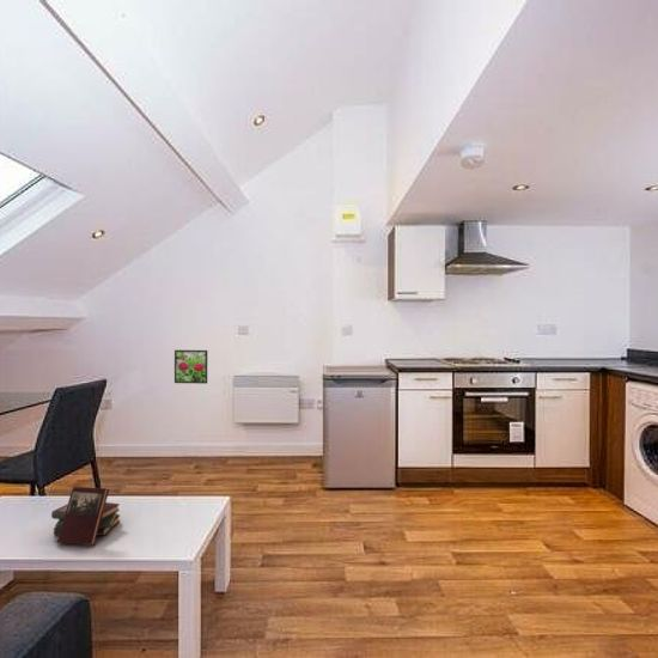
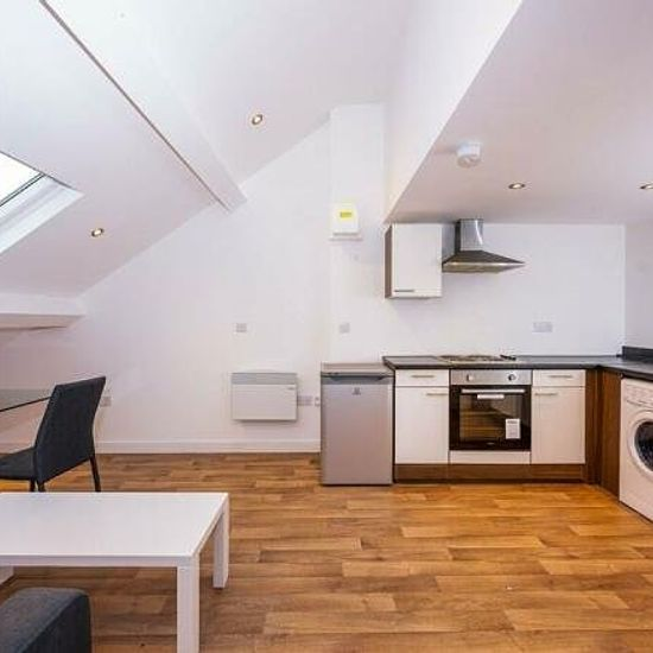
- book (83, 508)
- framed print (190, 366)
